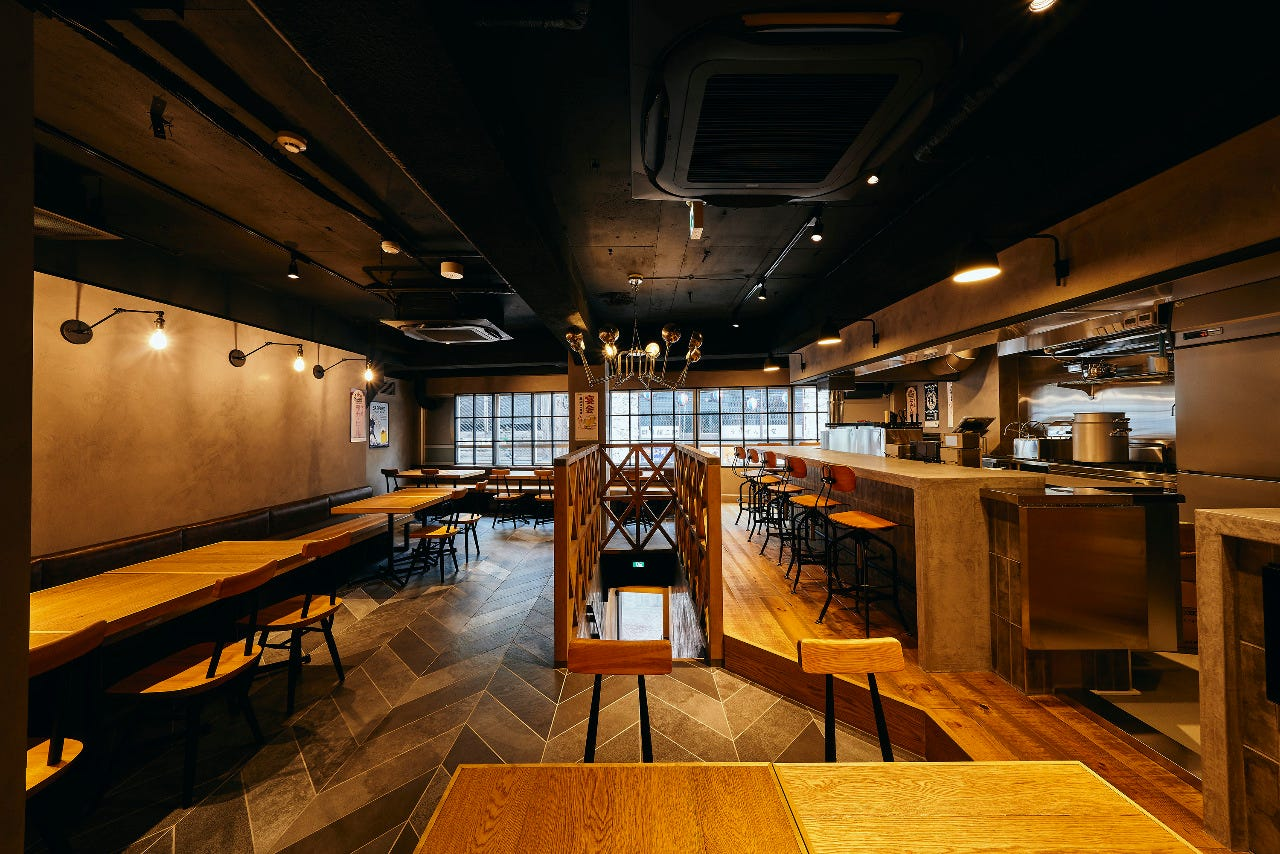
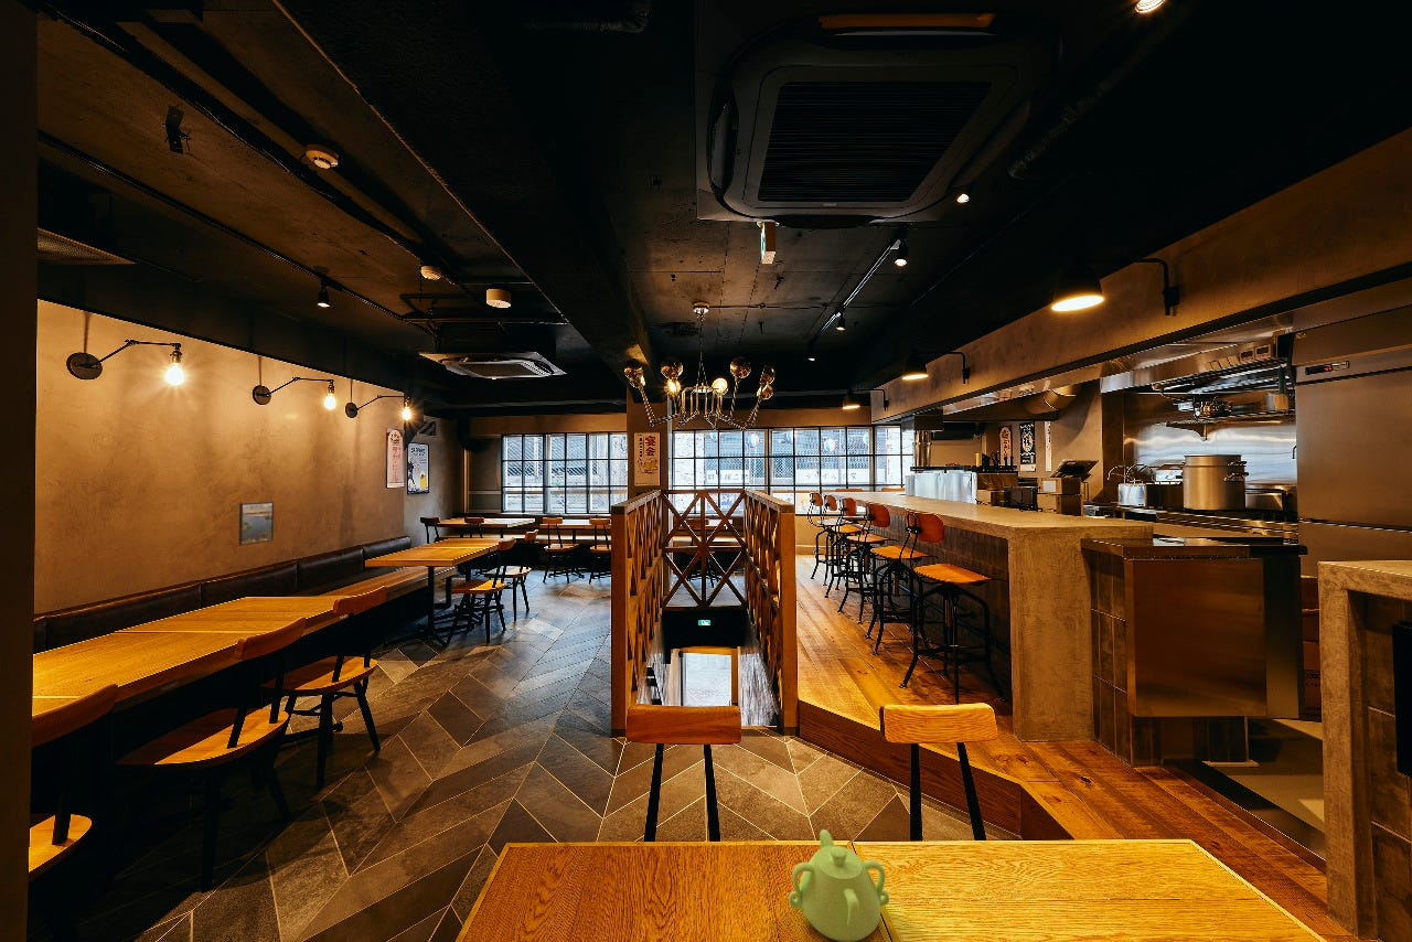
+ teapot (838, 881)
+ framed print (257, 522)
